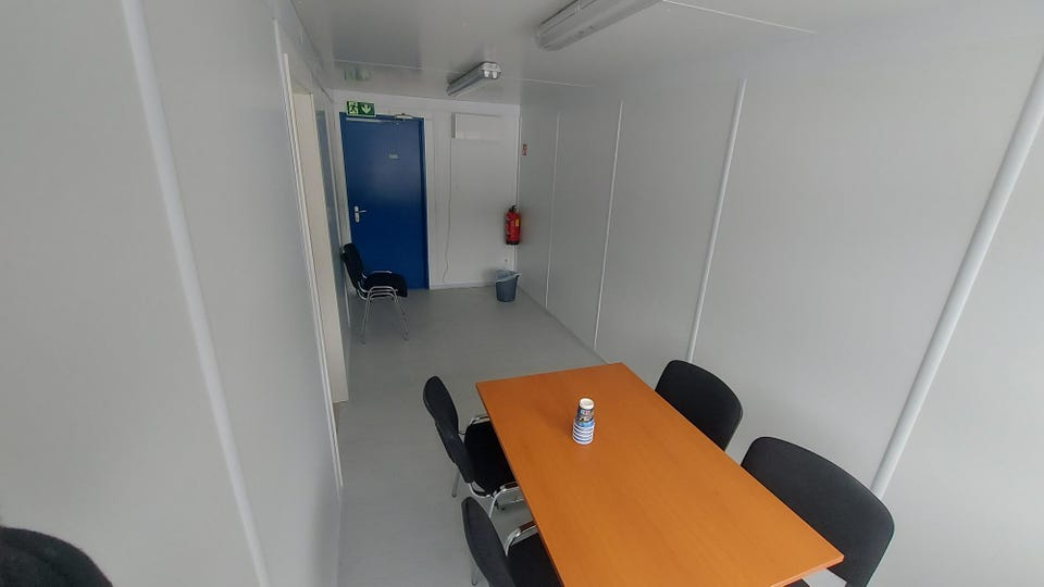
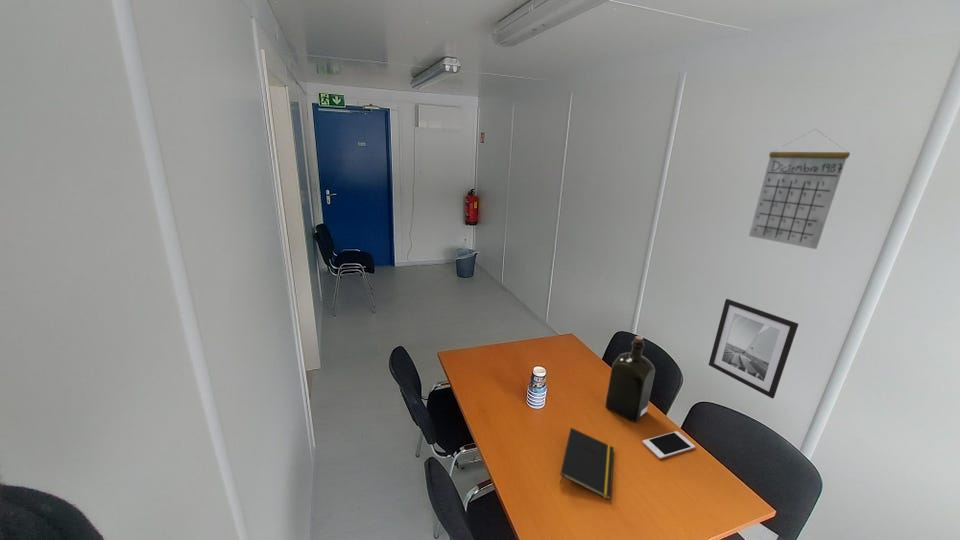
+ cell phone (668, 444)
+ wall art (748, 346)
+ calendar (796, 188)
+ notepad (588, 460)
+ liquor (632, 374)
